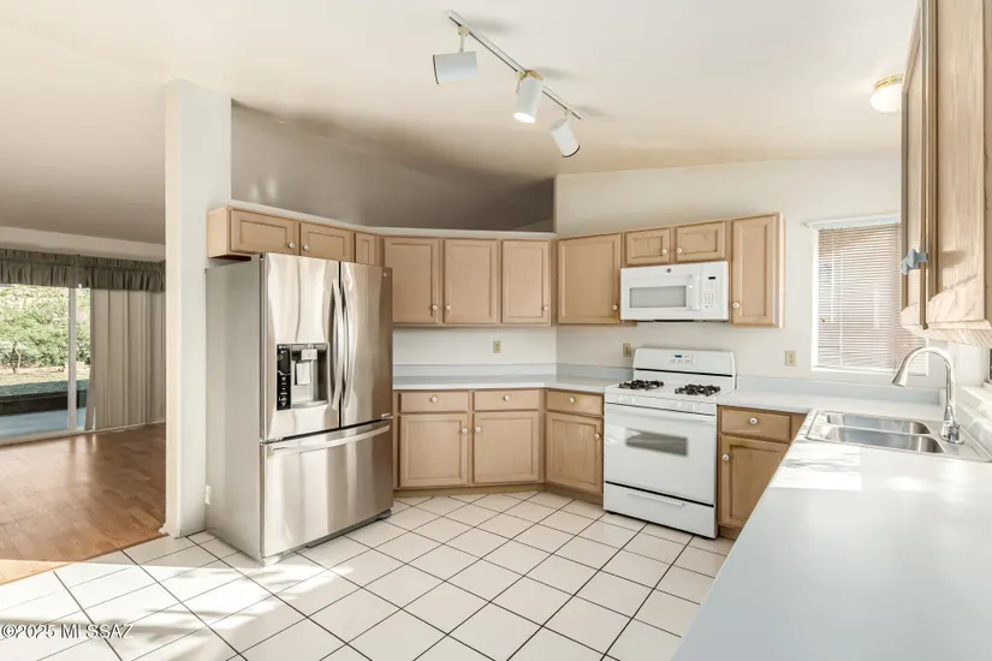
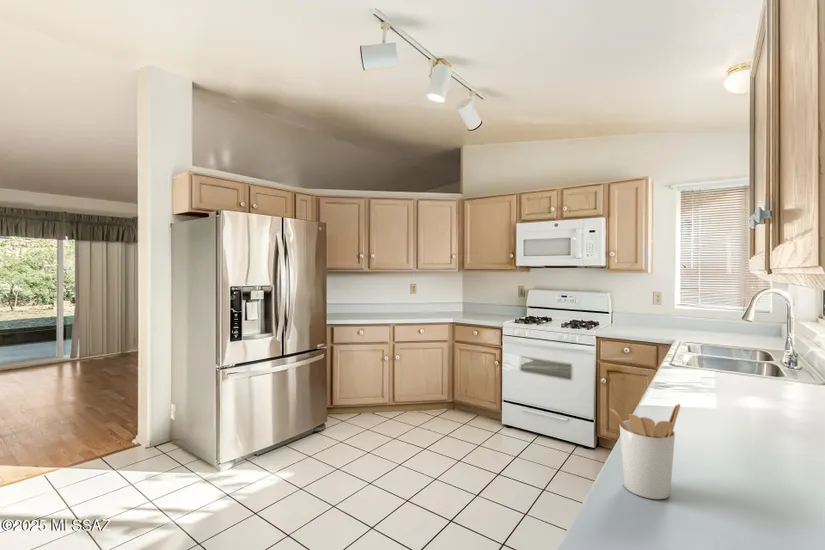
+ utensil holder (647, 448)
